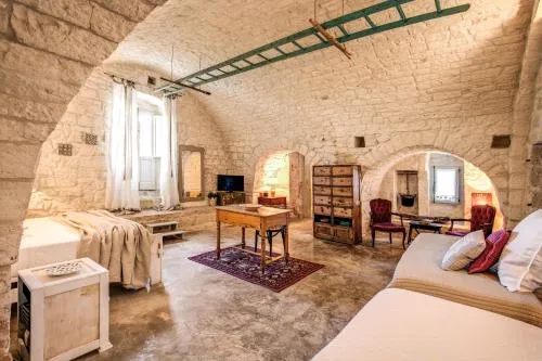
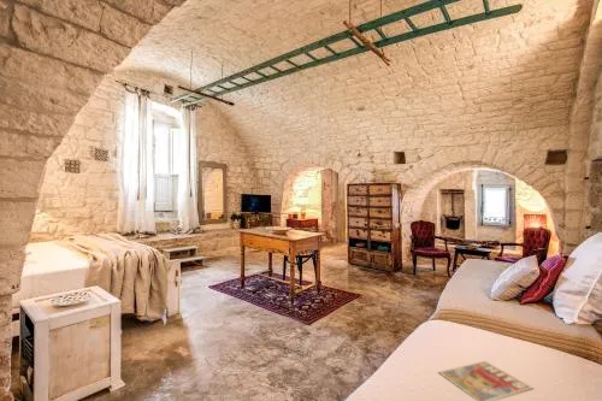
+ magazine (483, 379)
